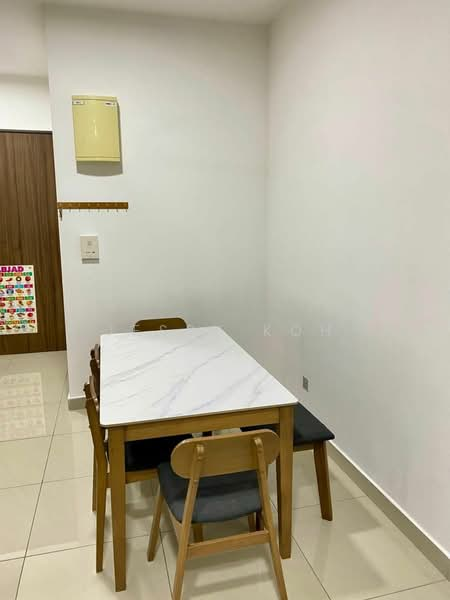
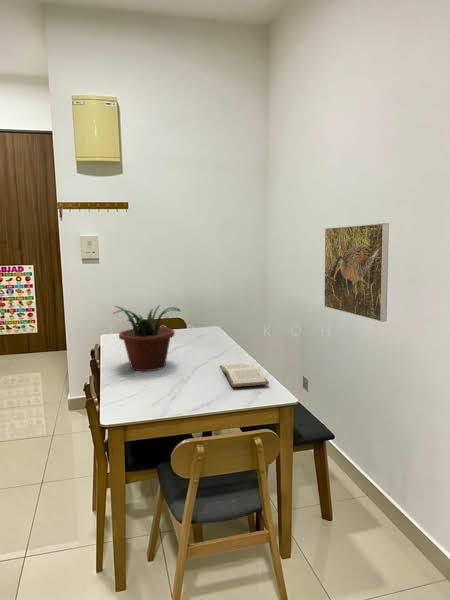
+ potted plant (147, 337)
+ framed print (352, 270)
+ book (242, 371)
